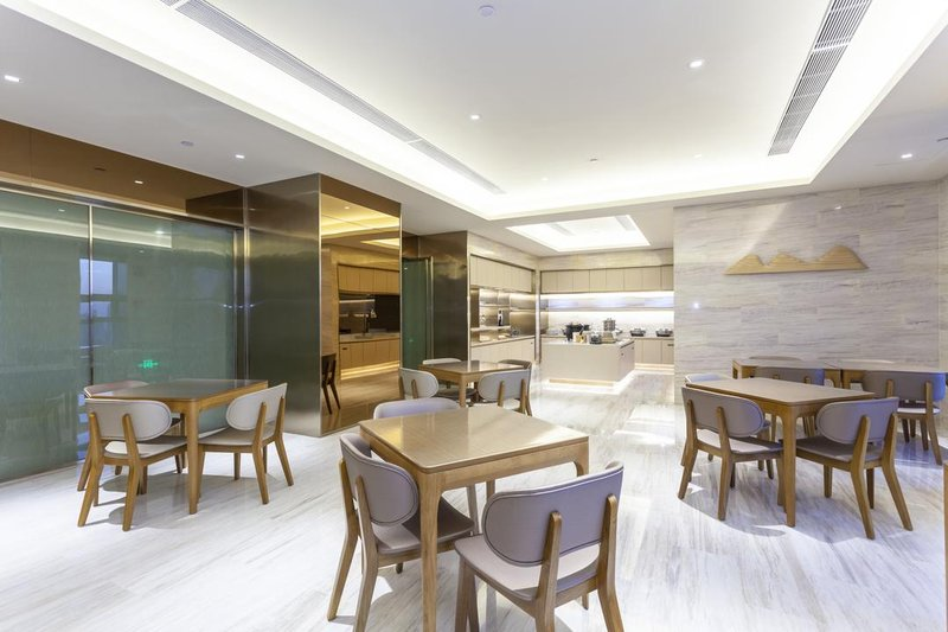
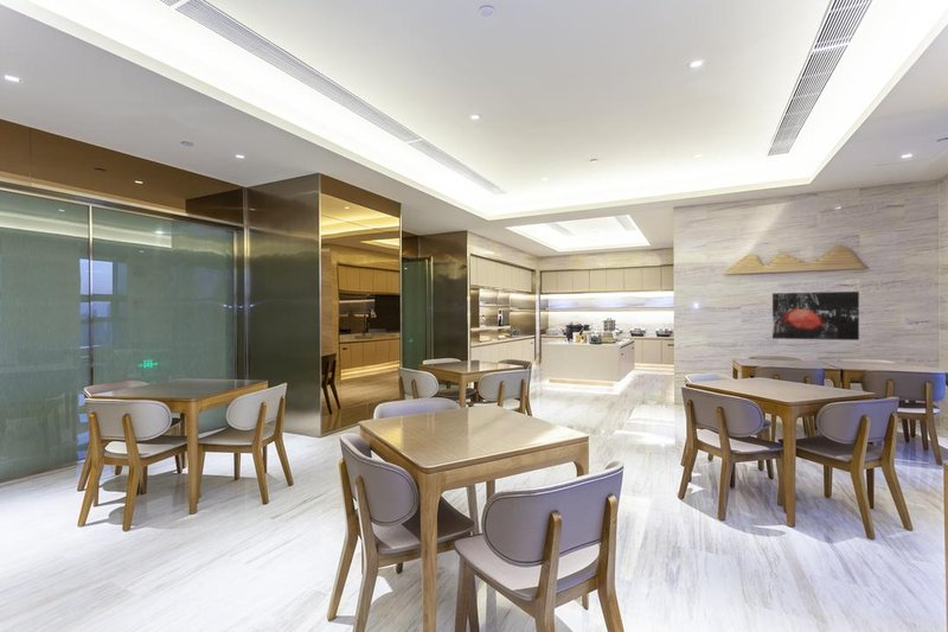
+ wall art (814, 315)
